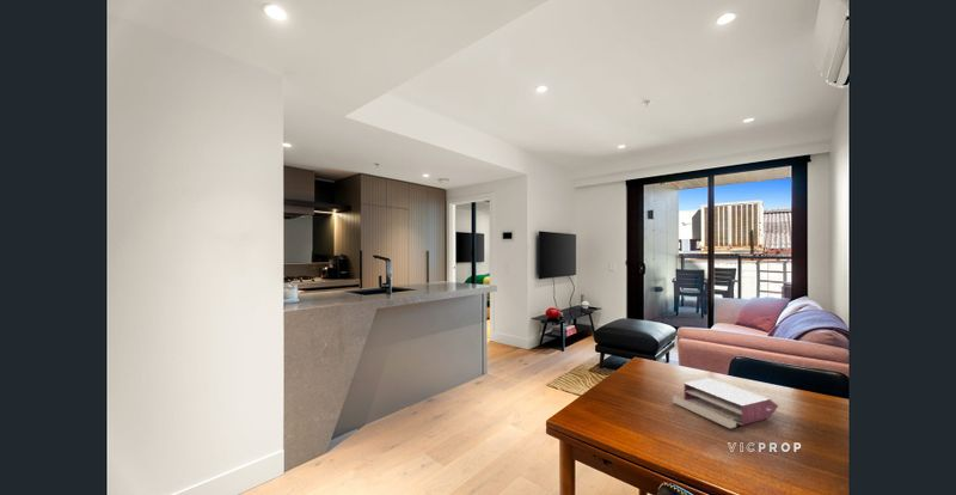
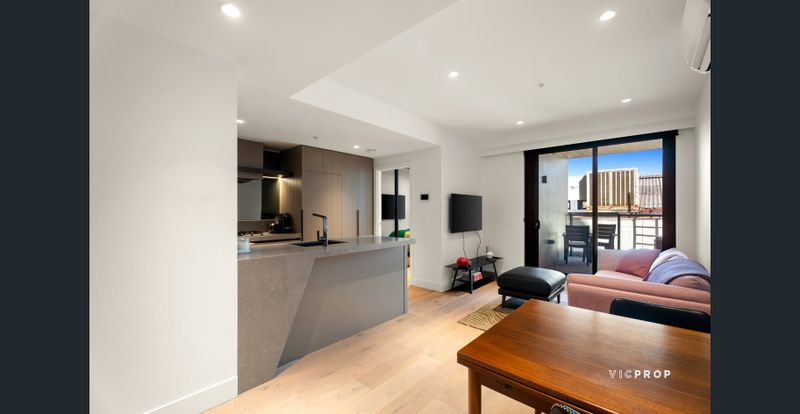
- book (723, 399)
